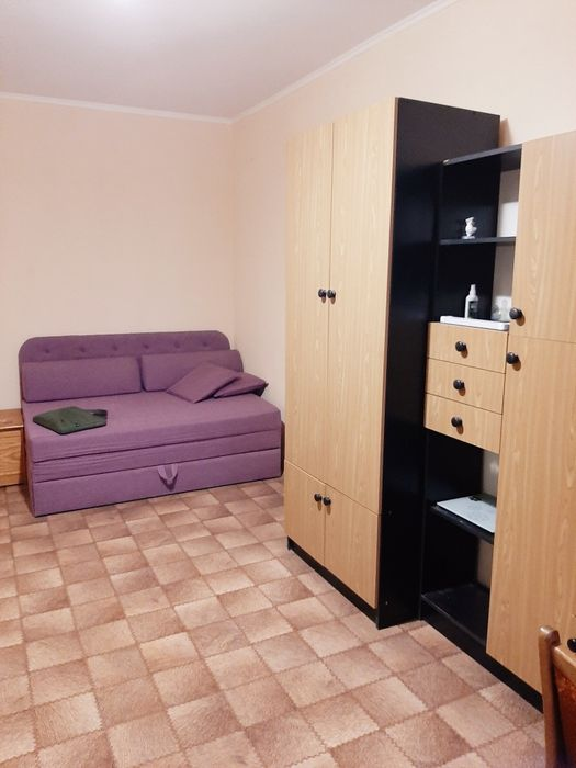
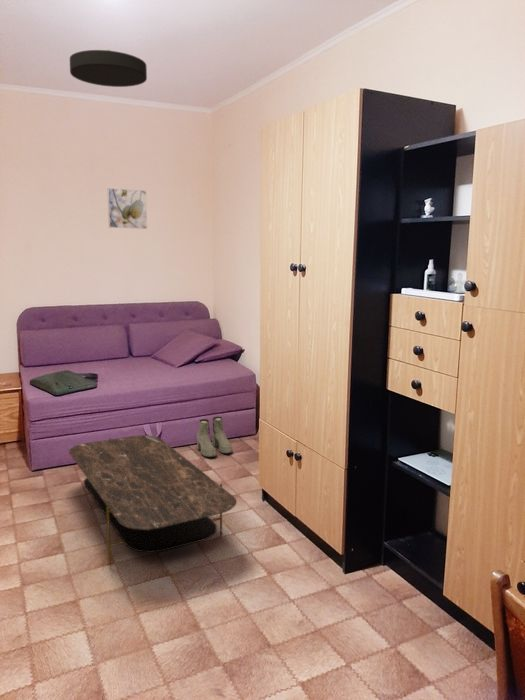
+ ceiling light (108, 69)
+ coffee table (143, 496)
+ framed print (127, 208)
+ boots (214, 435)
